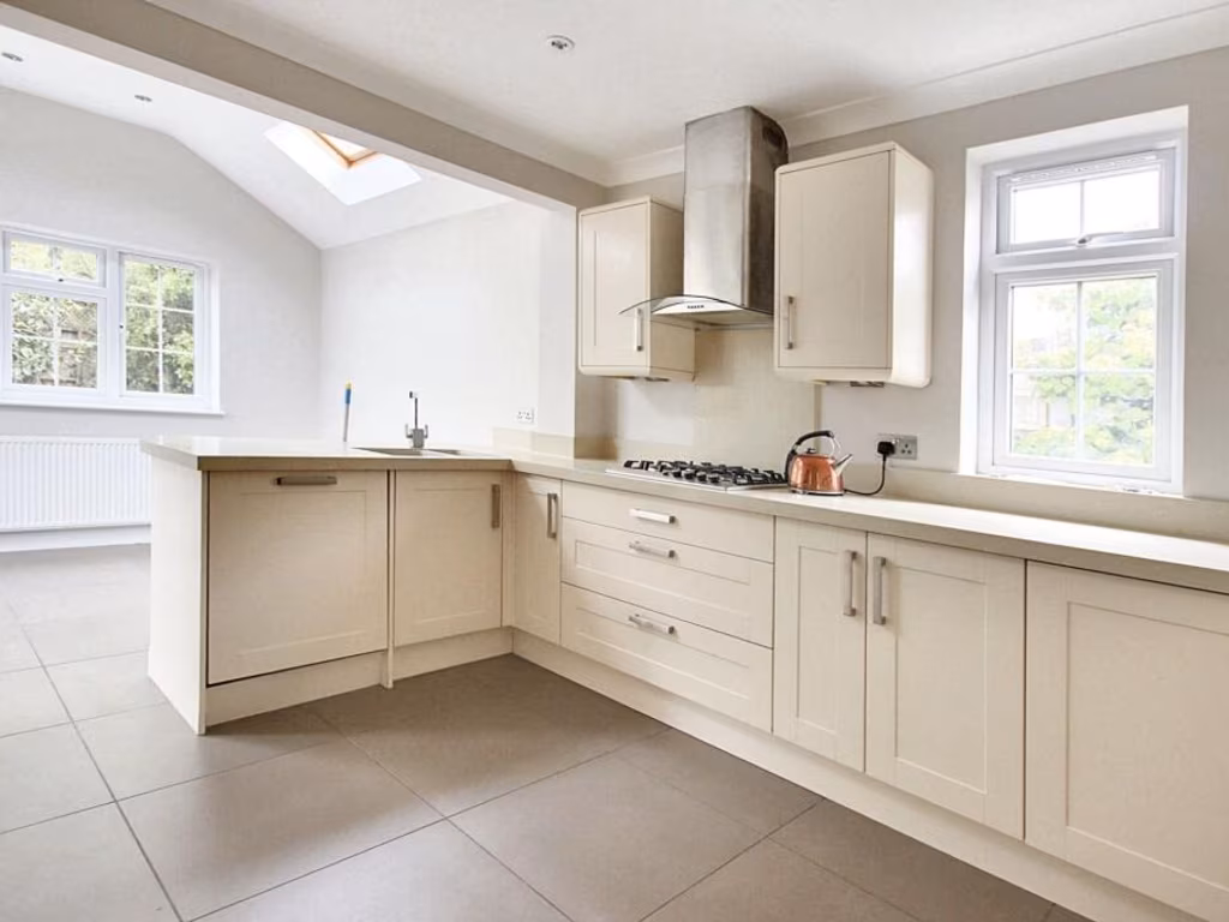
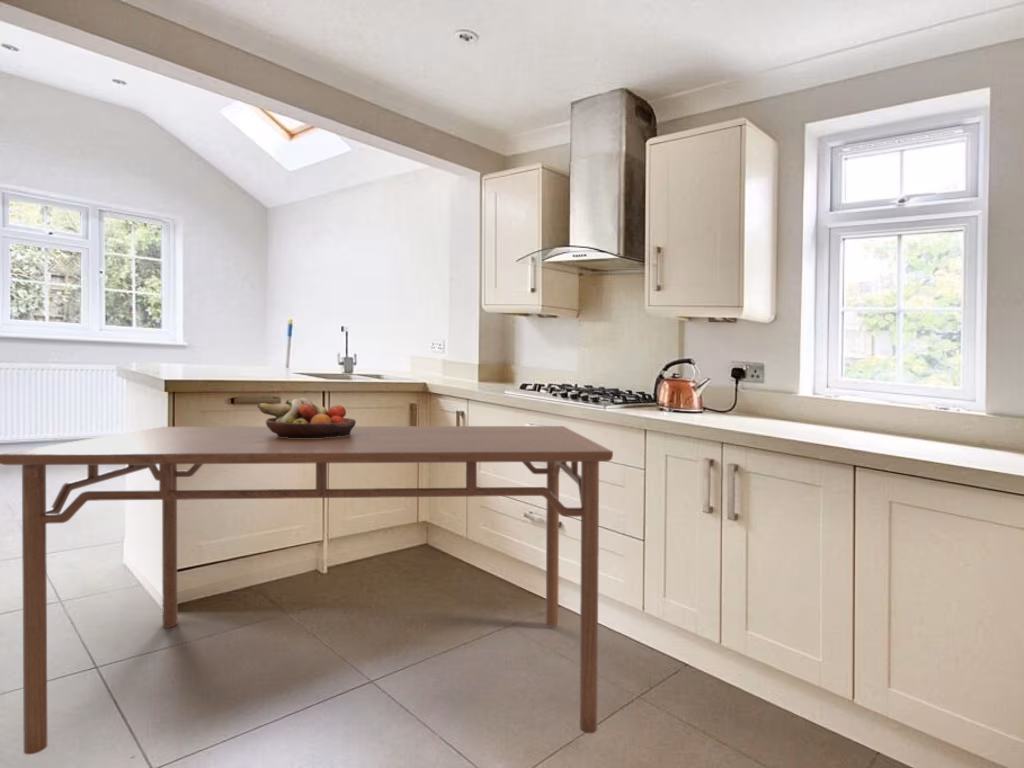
+ fruit bowl (310, 415)
+ dining table (347, 497)
